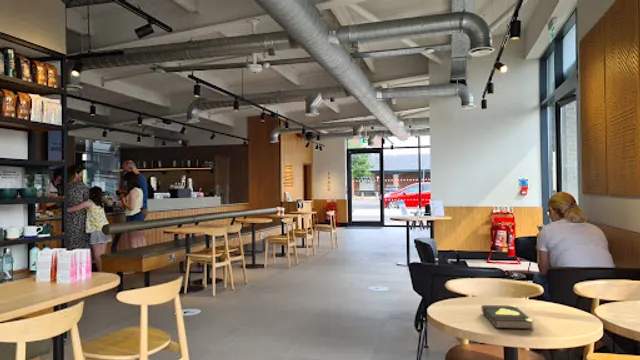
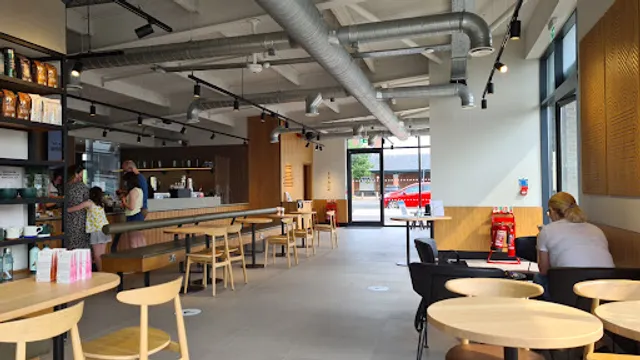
- book (505, 316)
